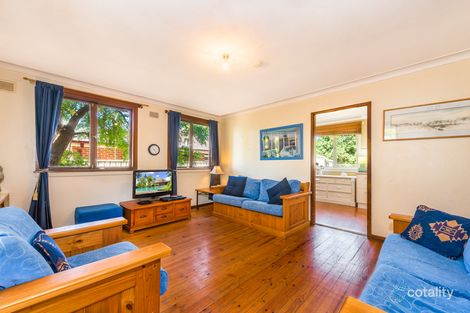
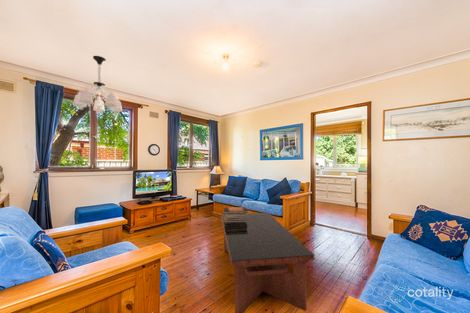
+ book stack (235, 214)
+ coffee table (255, 251)
+ chandelier (99, 86)
